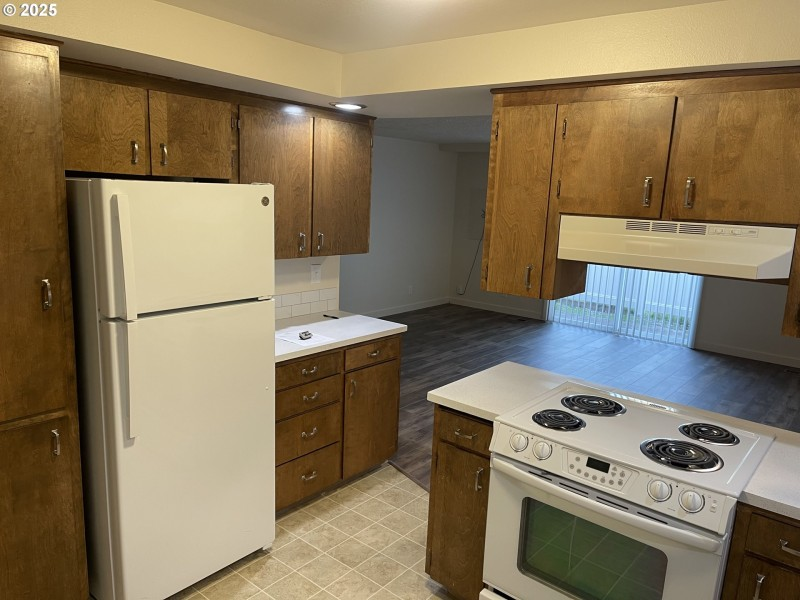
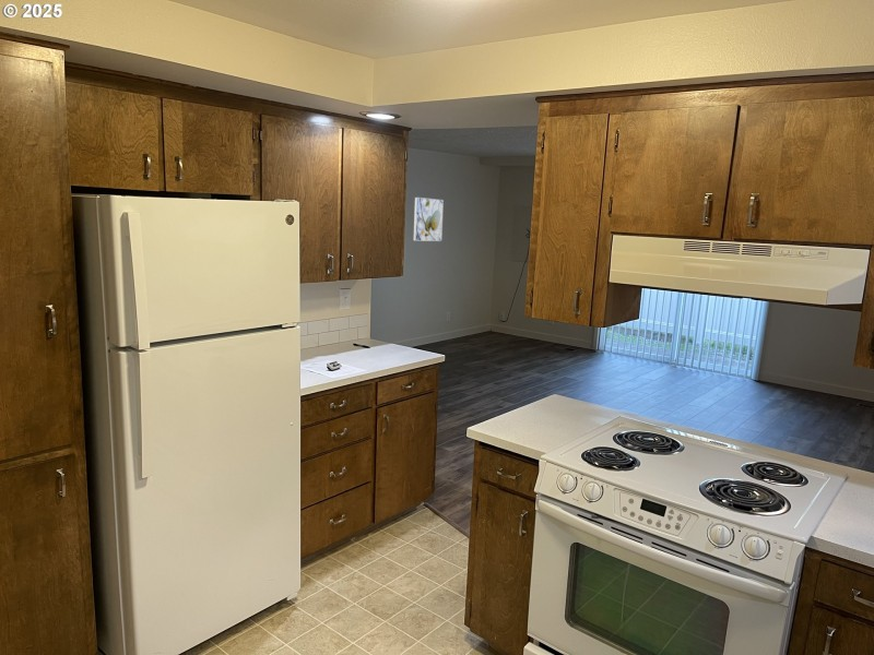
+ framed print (428, 219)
